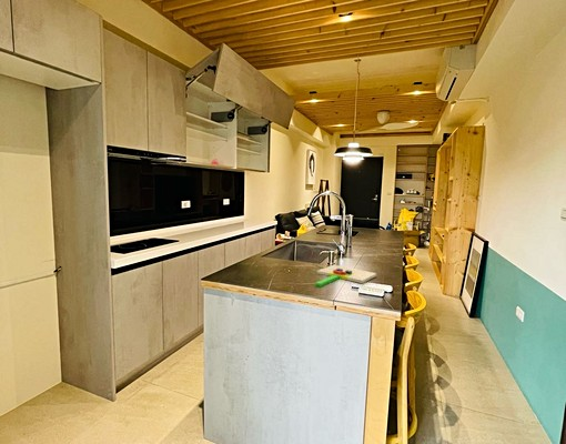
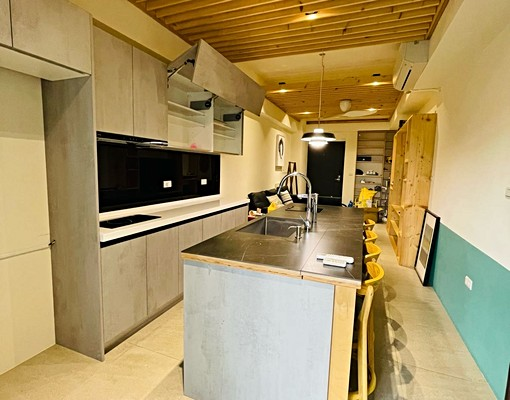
- chopping board (337, 275)
